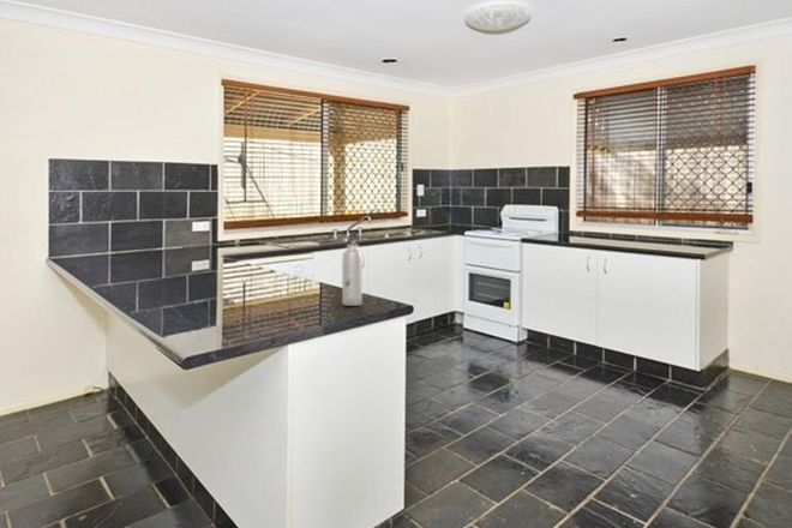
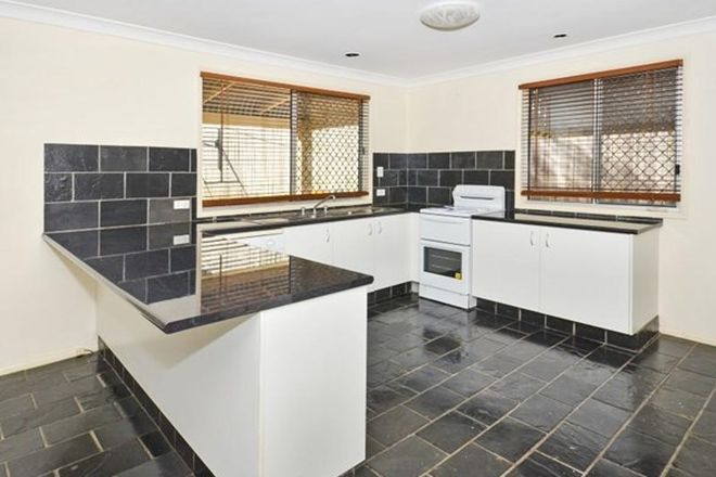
- water bottle (352, 269)
